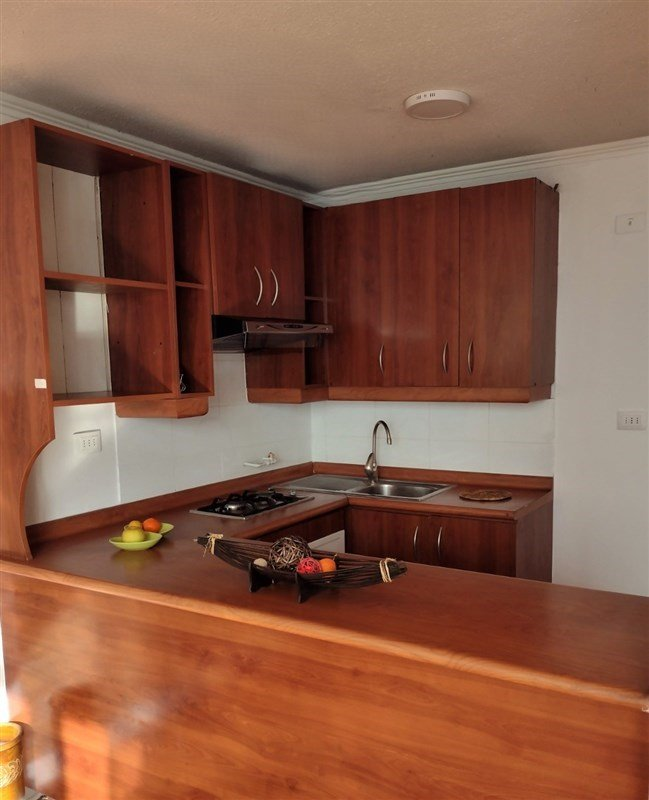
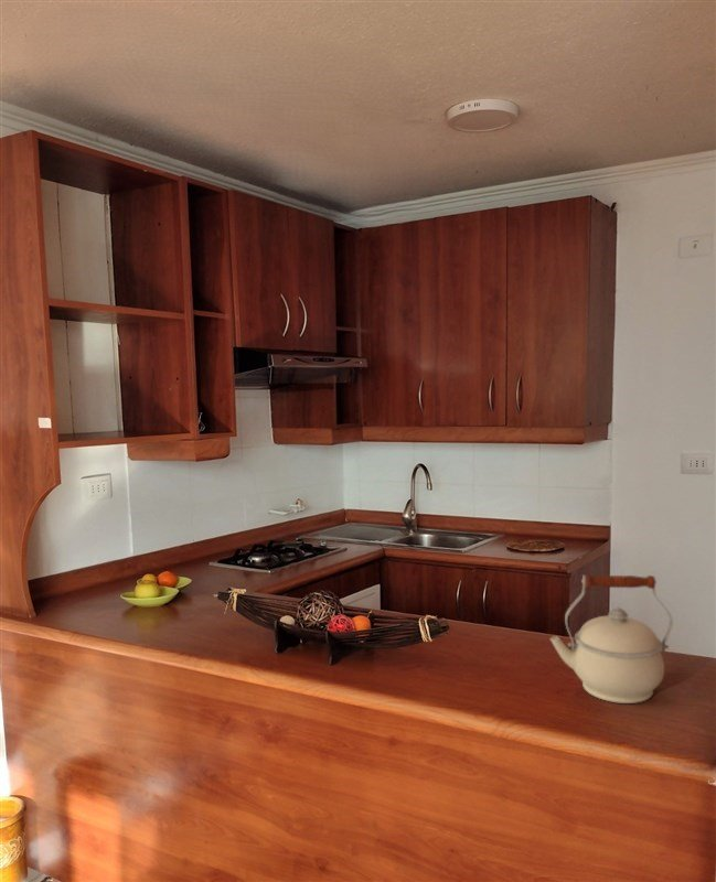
+ kettle (610, 632)
